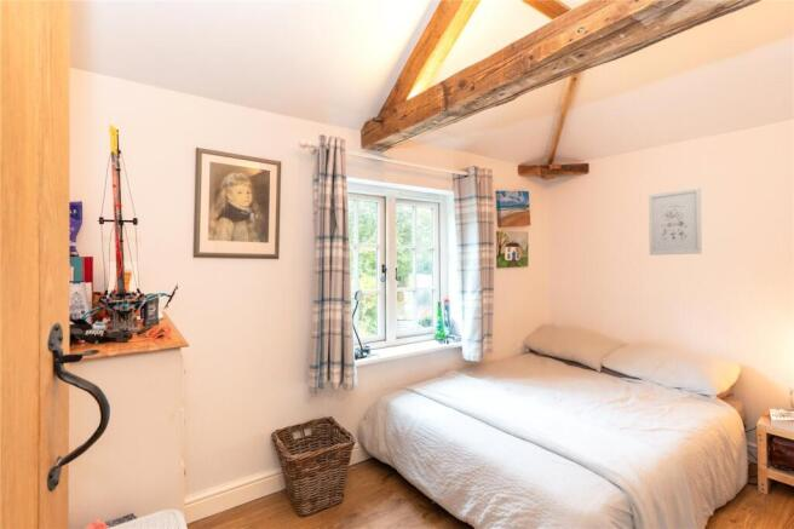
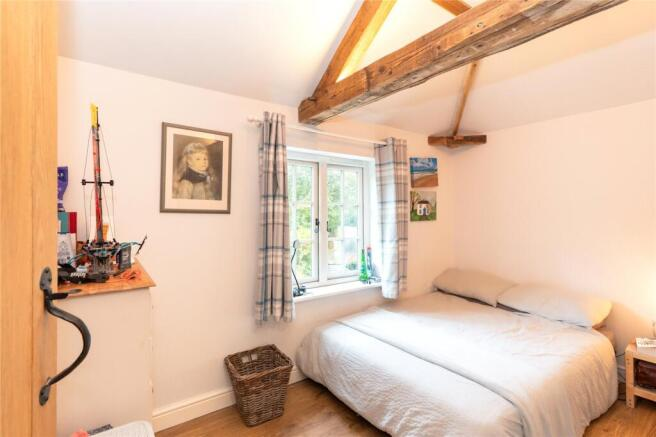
- wall art (673, 223)
